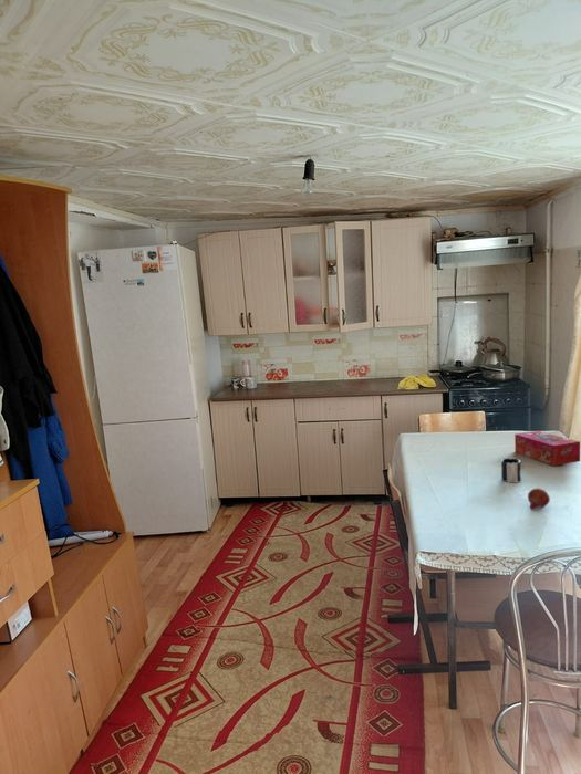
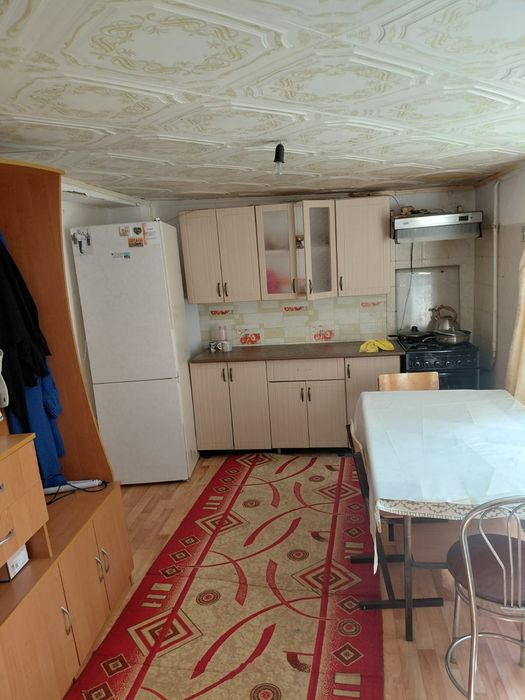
- fruit (538, 498)
- mug (511, 471)
- tissue box (546, 447)
